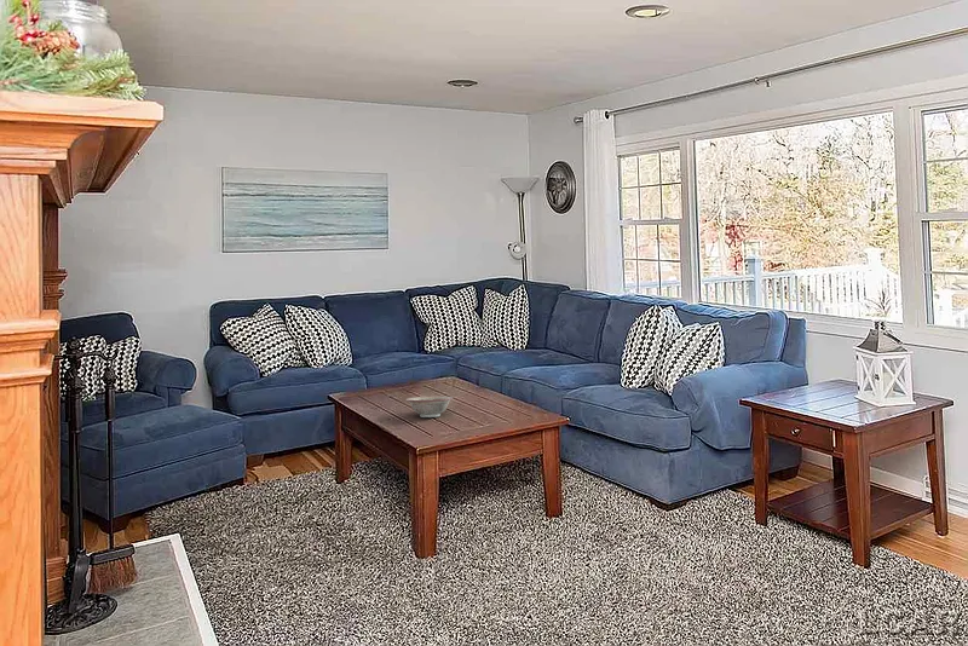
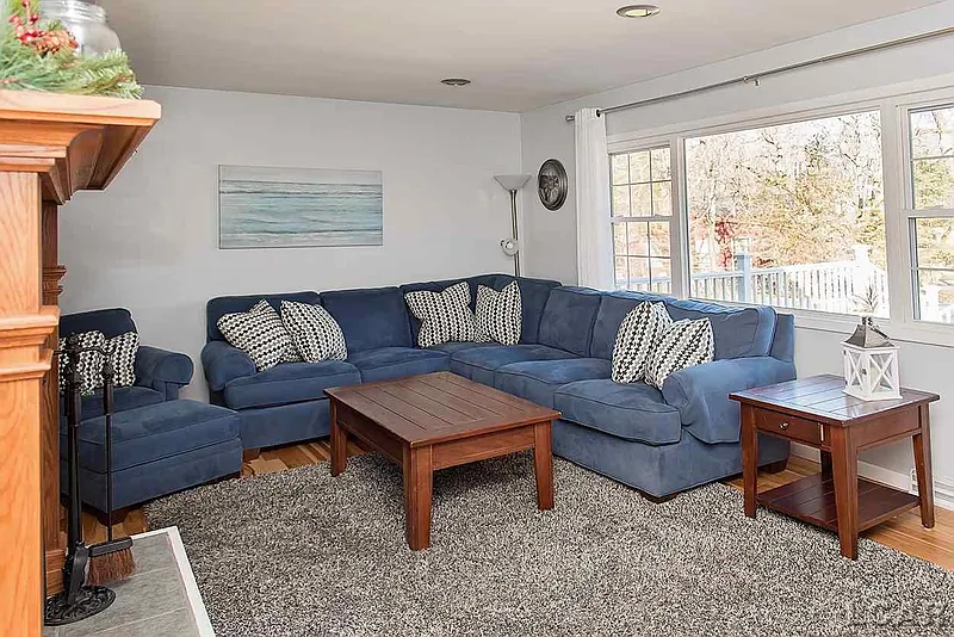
- decorative bowl (430, 406)
